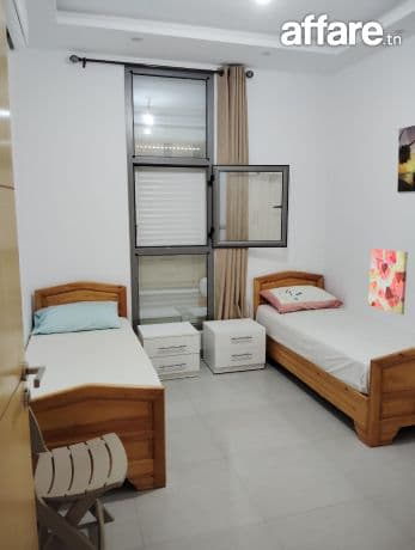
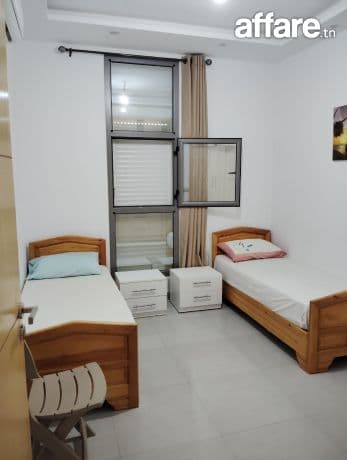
- wall art (386, 280)
